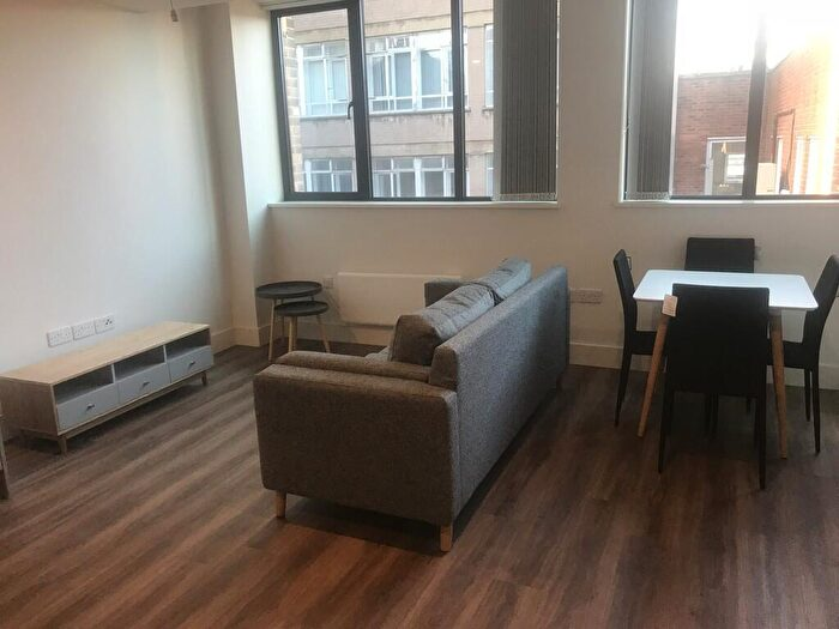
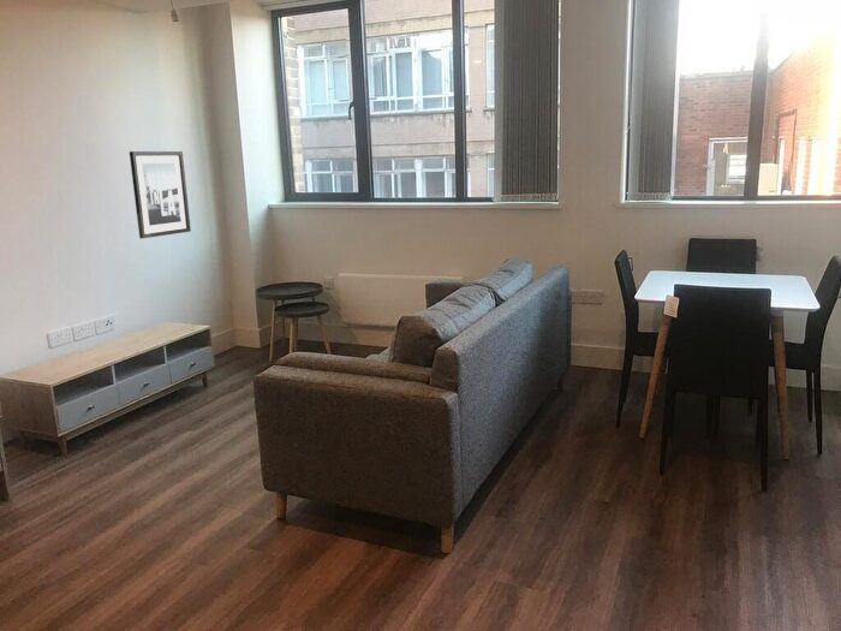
+ wall art (161, 194)
